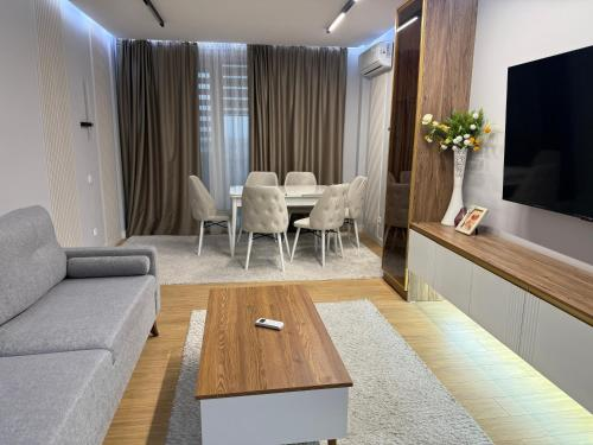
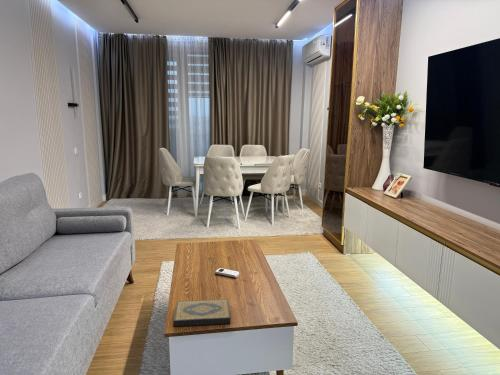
+ hardback book (202, 312)
